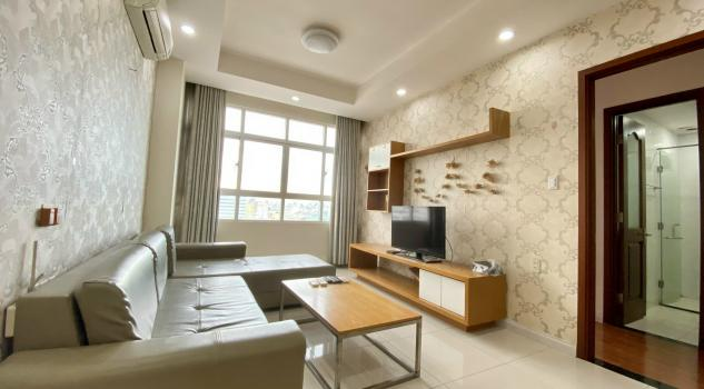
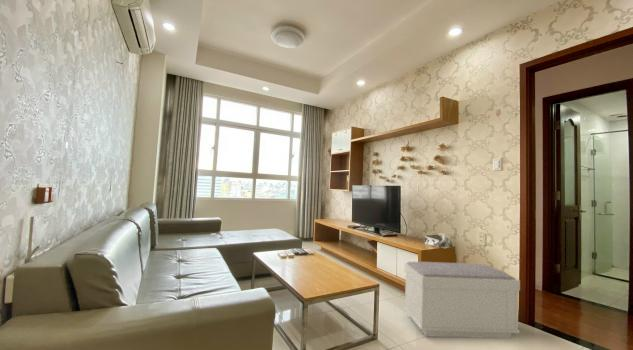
+ bench (457, 296)
